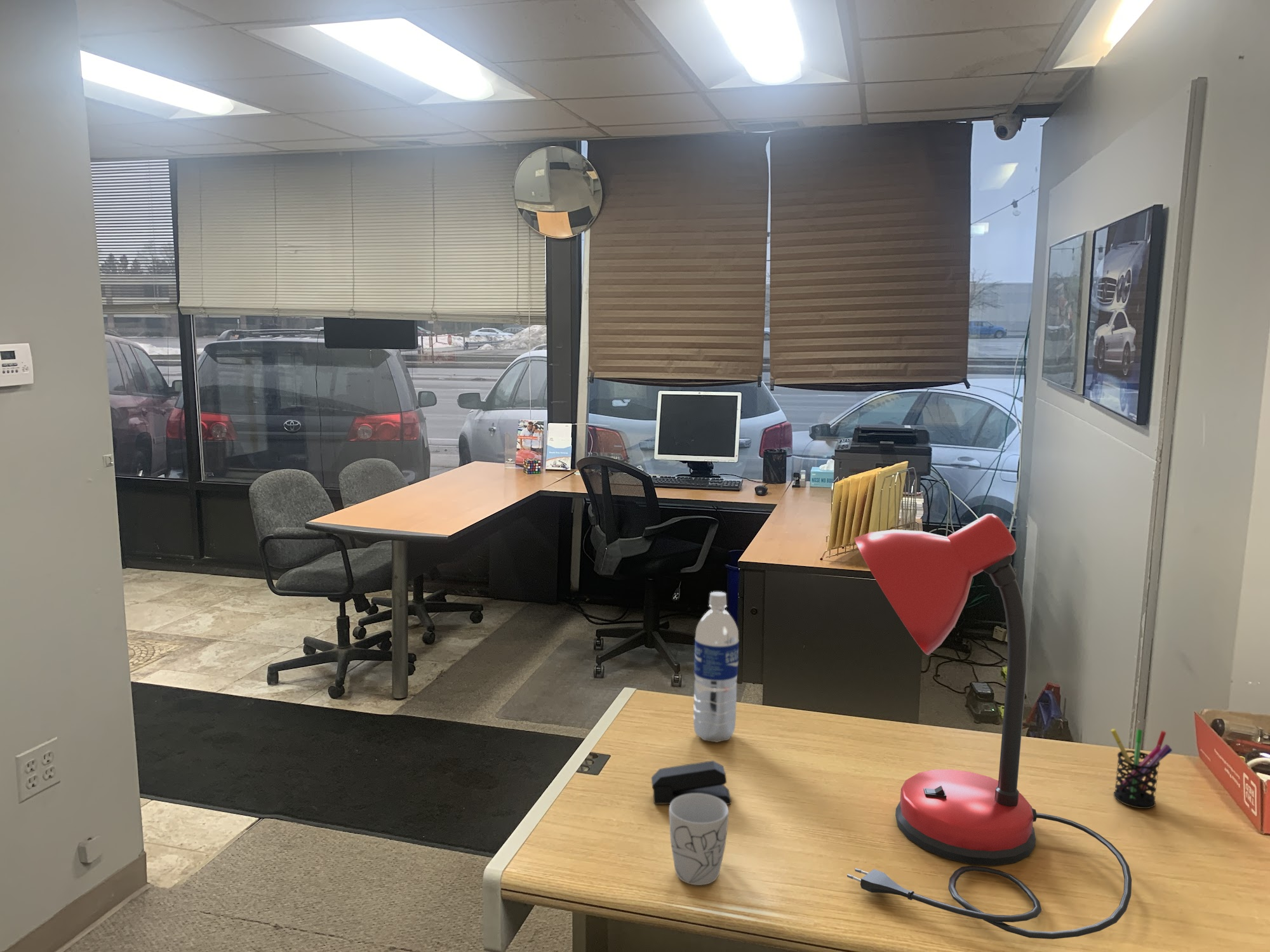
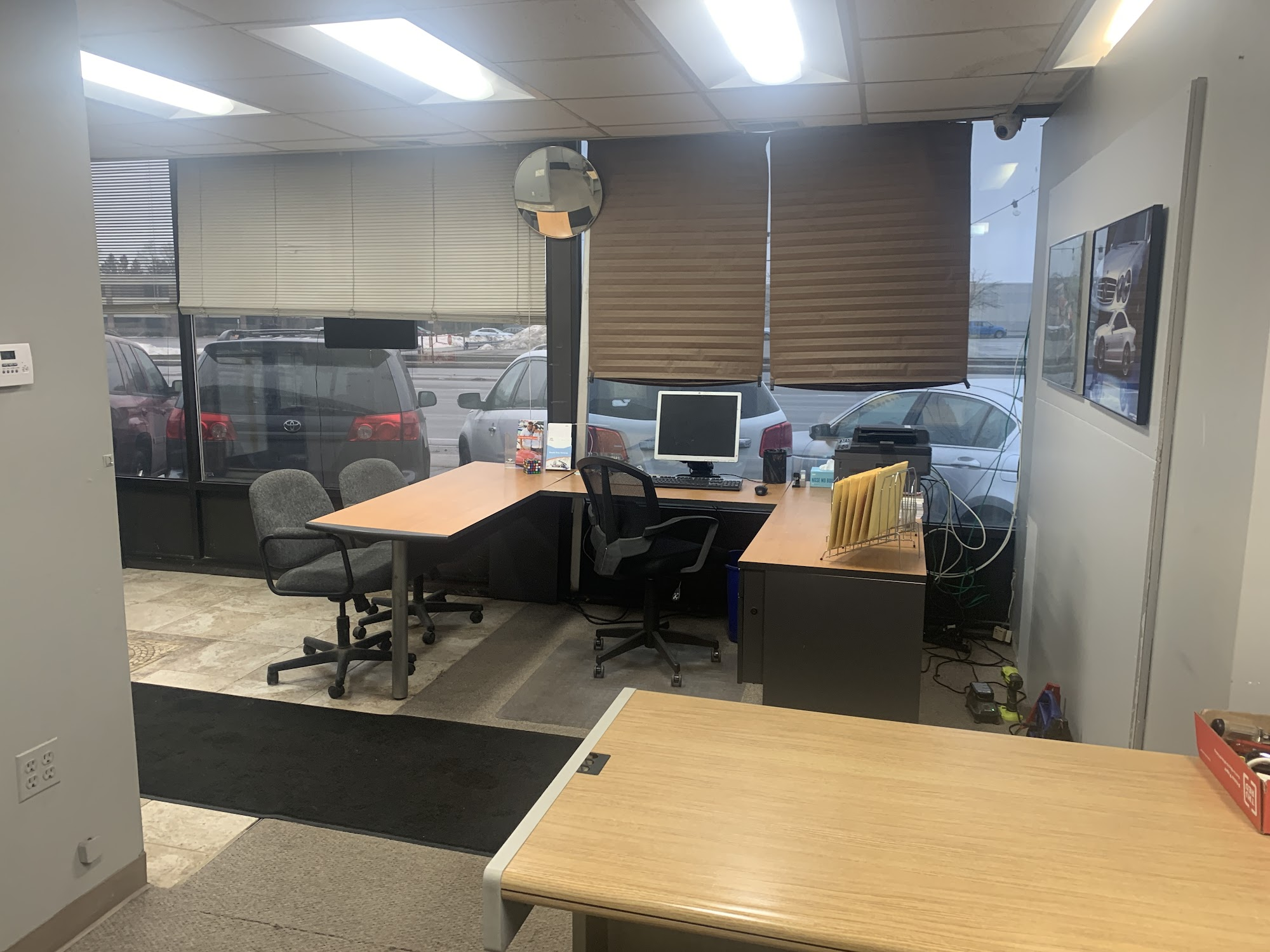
- pen holder (1140, 762)
- desk lamp (1005, 698)
- stapler (691, 781)
- mug (702, 835)
- water bottle (716, 665)
